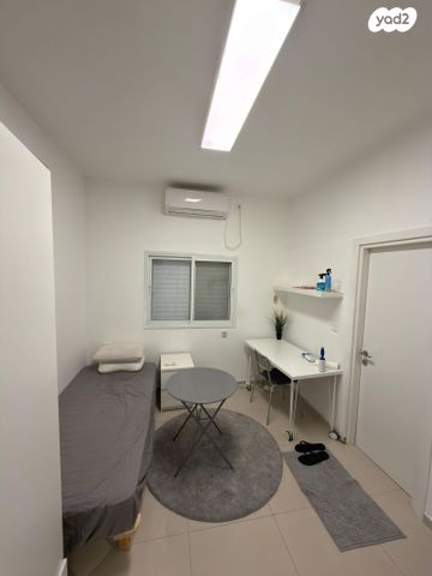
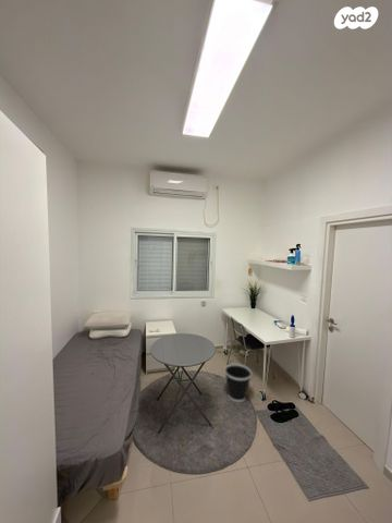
+ wastebasket (237, 382)
